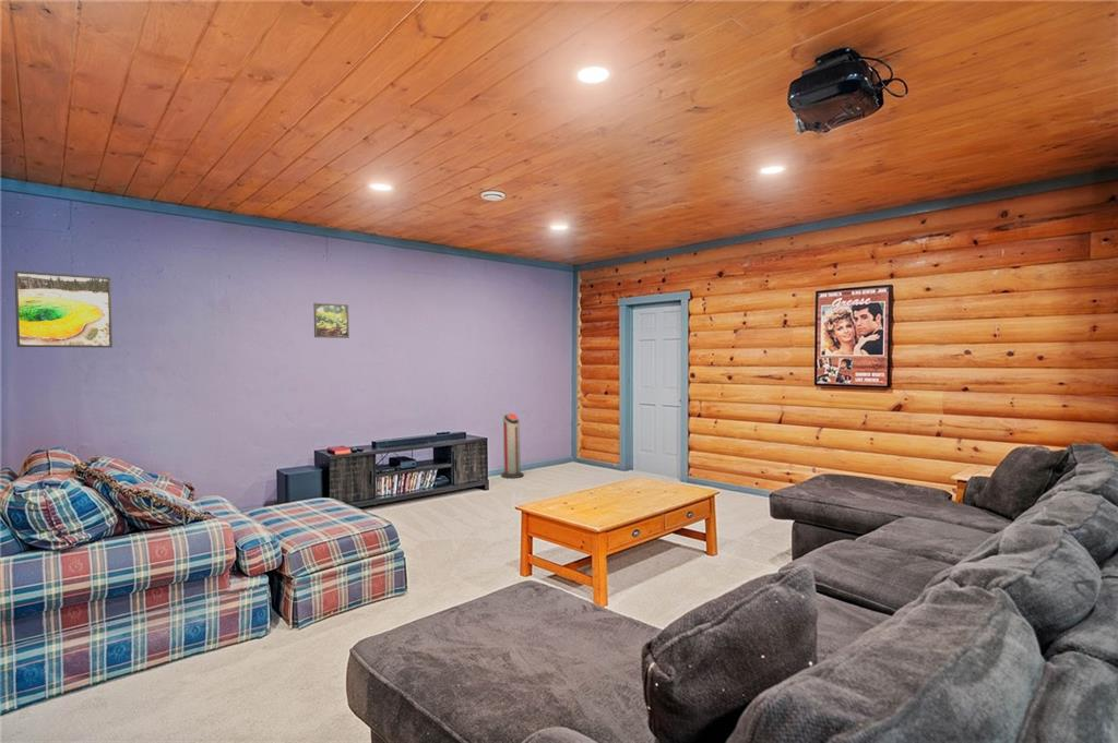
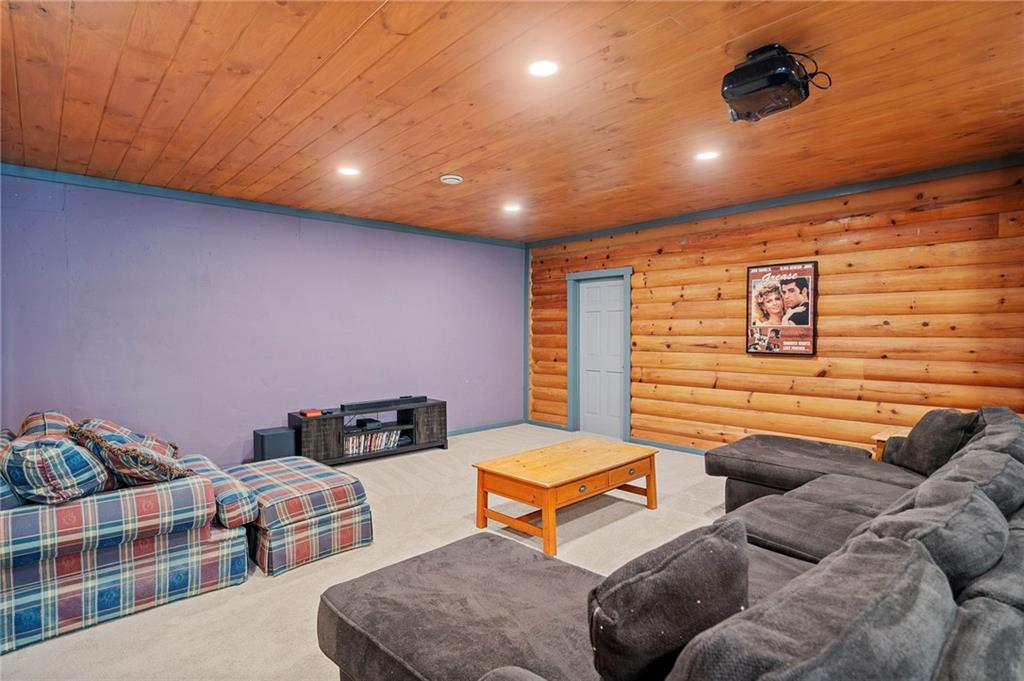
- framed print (66, 310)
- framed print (331, 321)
- air purifier (511, 444)
